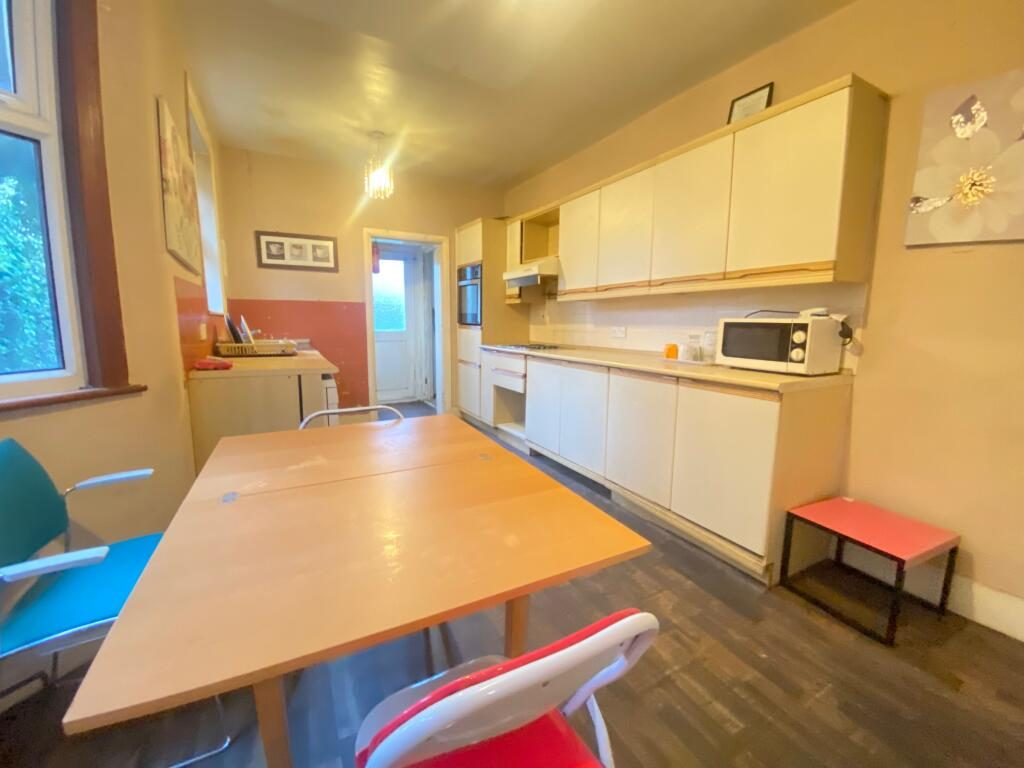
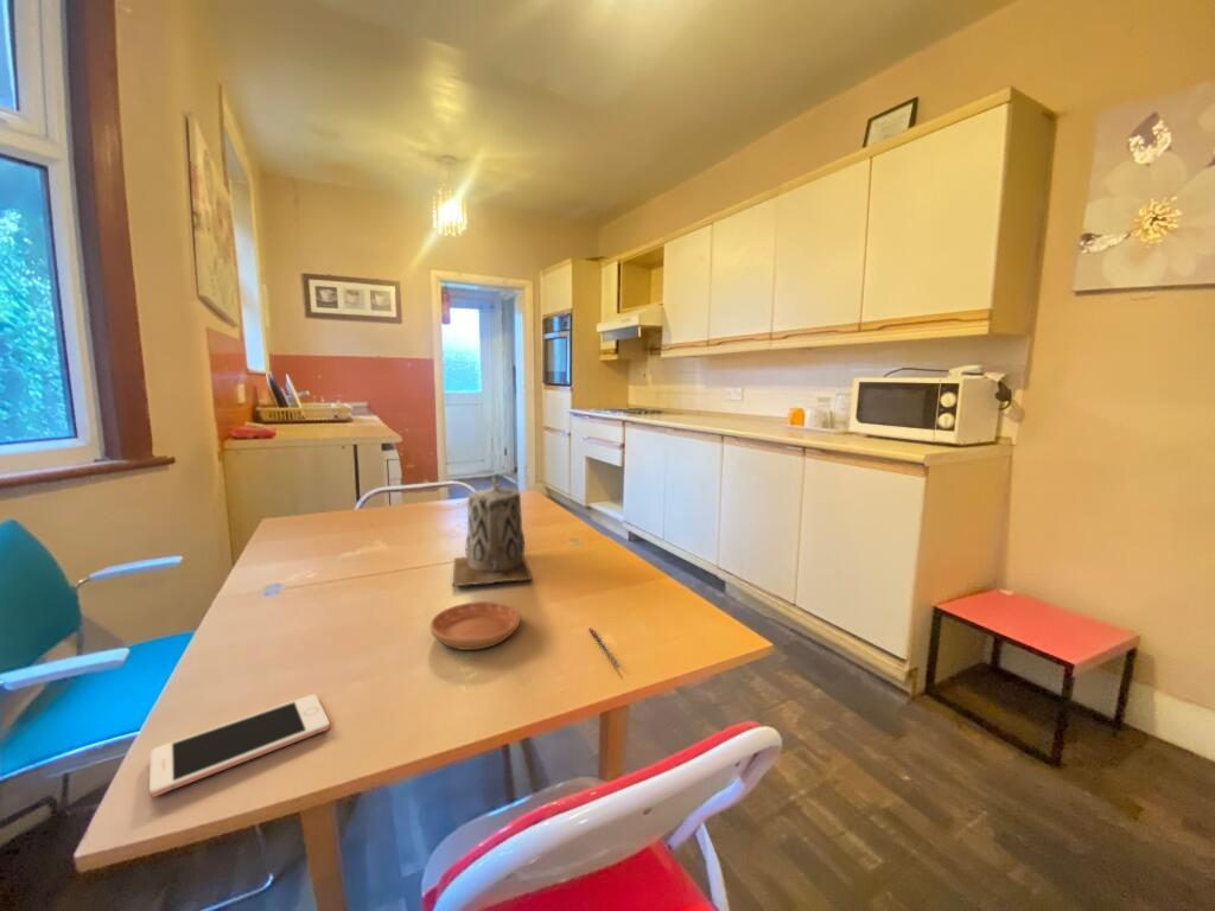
+ saucer (476, 625)
+ teapot (489, 522)
+ pen (603, 645)
+ cell phone (244, 738)
